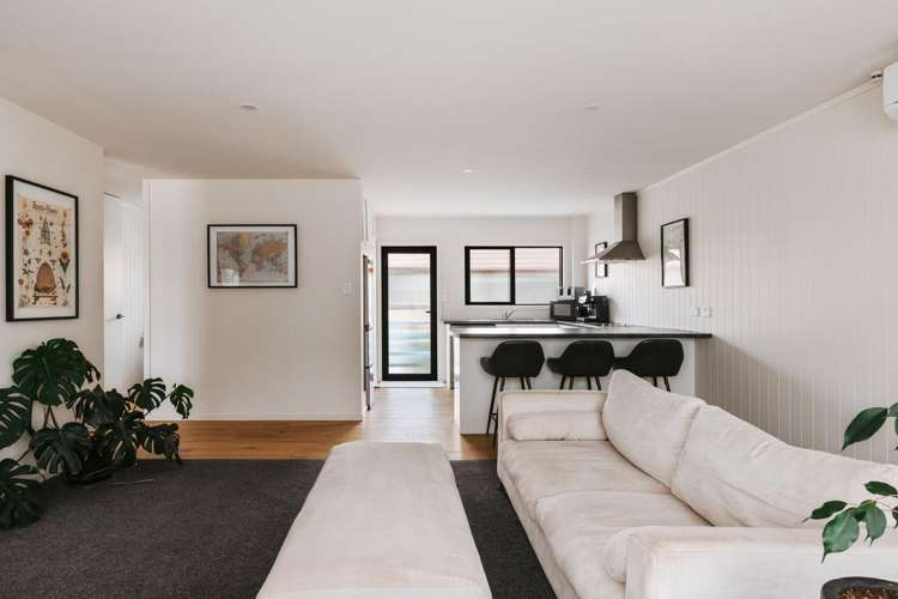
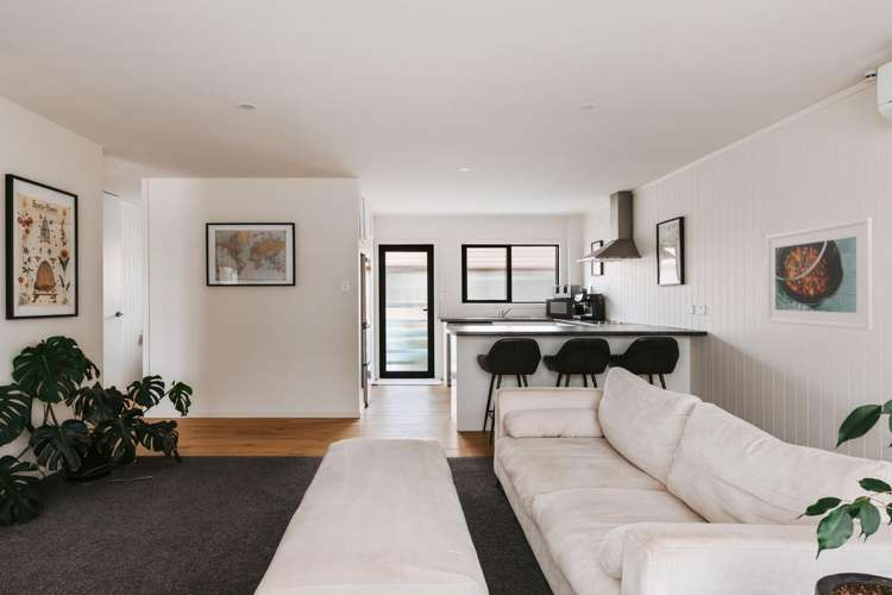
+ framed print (812, 276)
